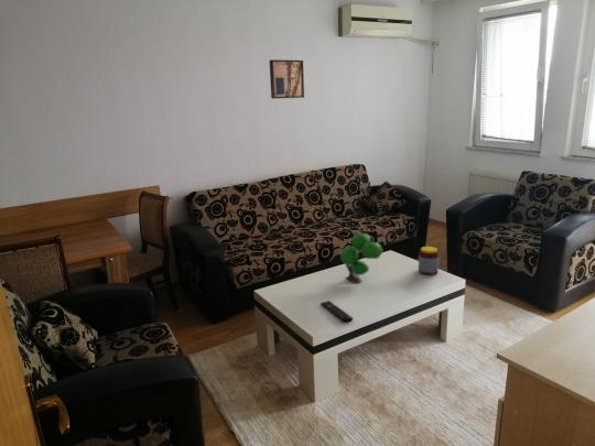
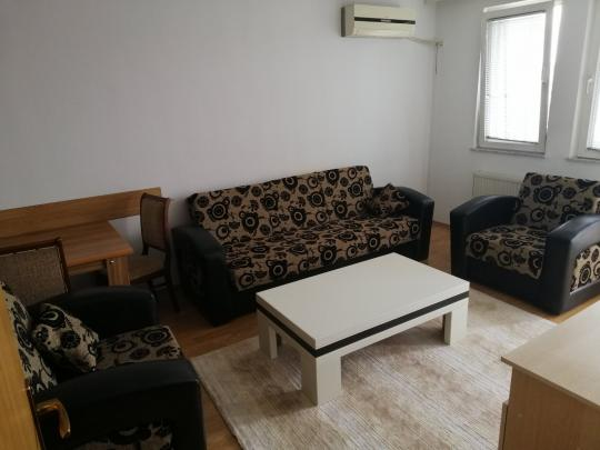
- jar (428, 260)
- remote control (336, 311)
- plant (360, 258)
- wall art (286, 79)
